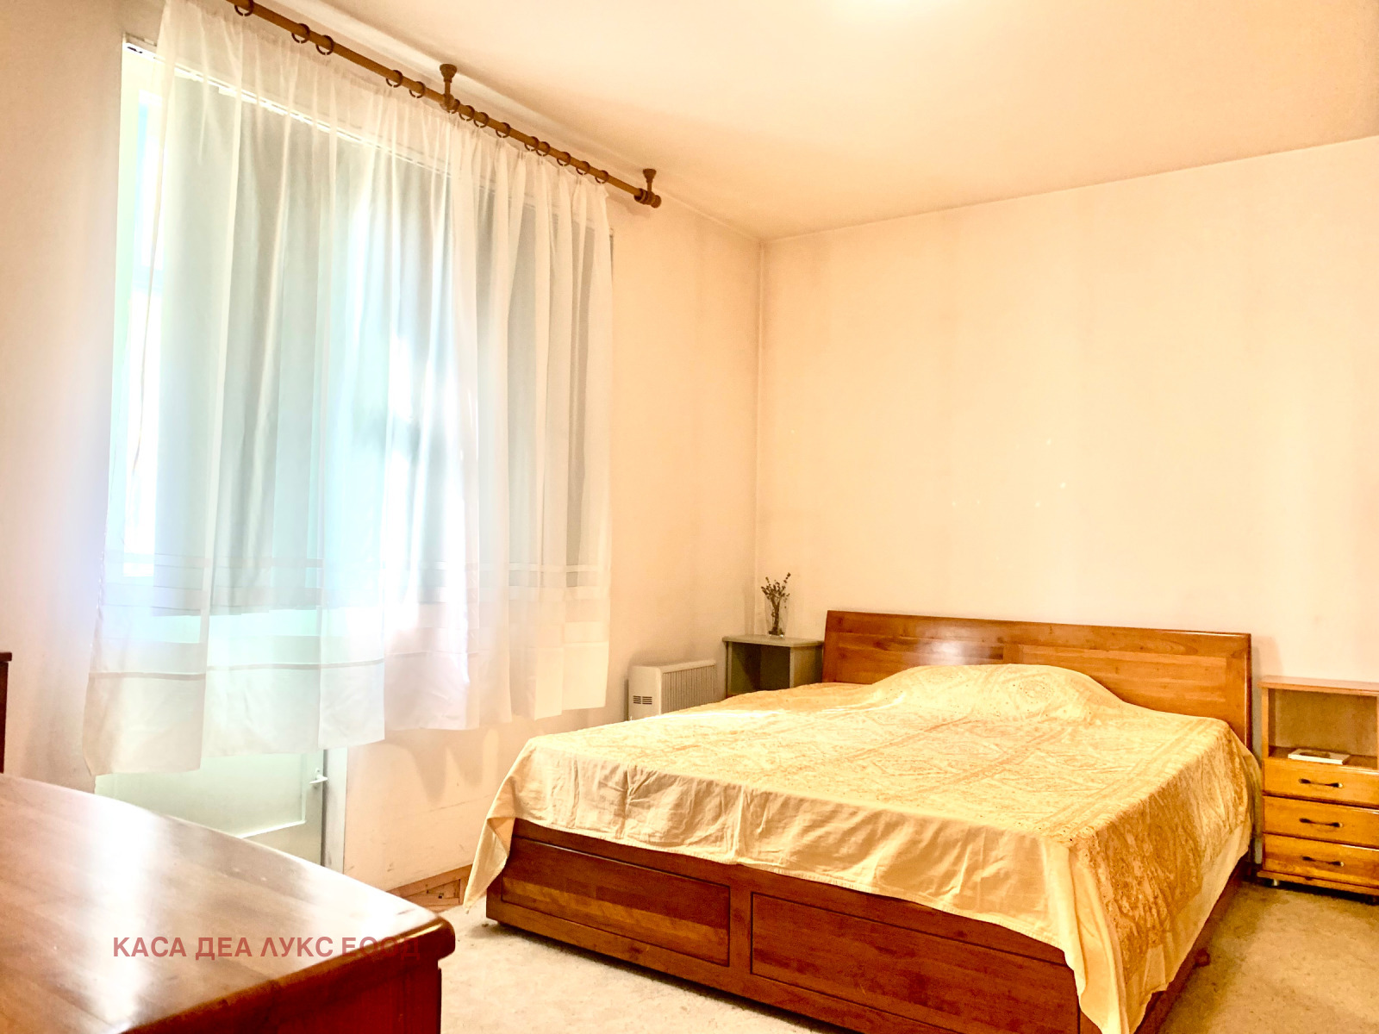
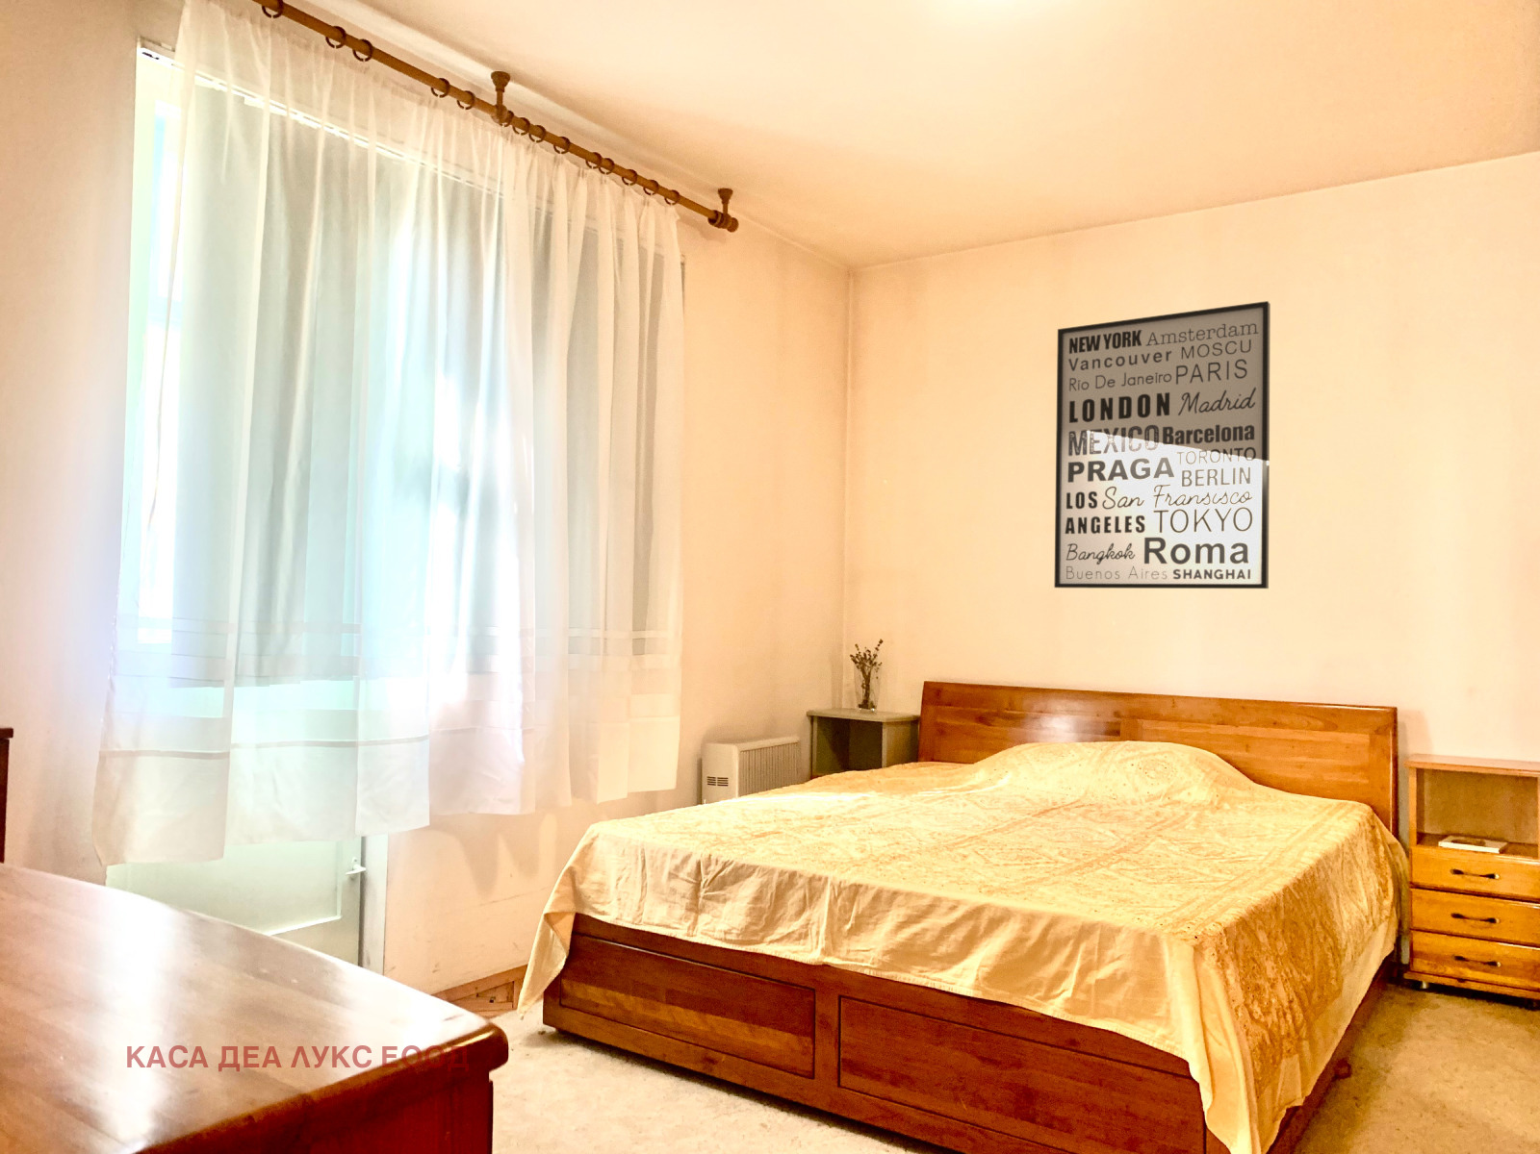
+ wall art (1157, 452)
